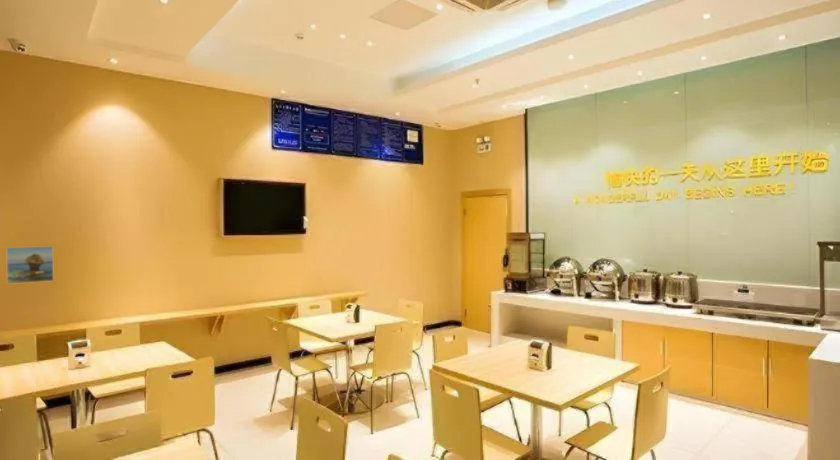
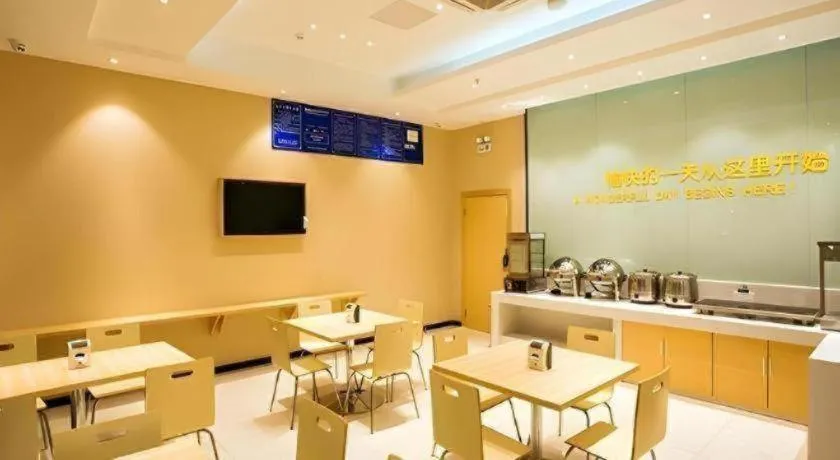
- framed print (30, 264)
